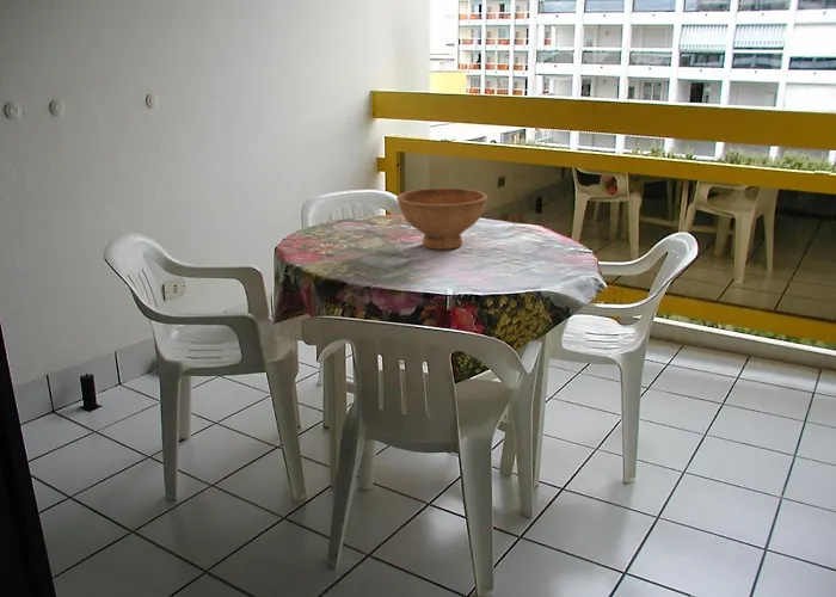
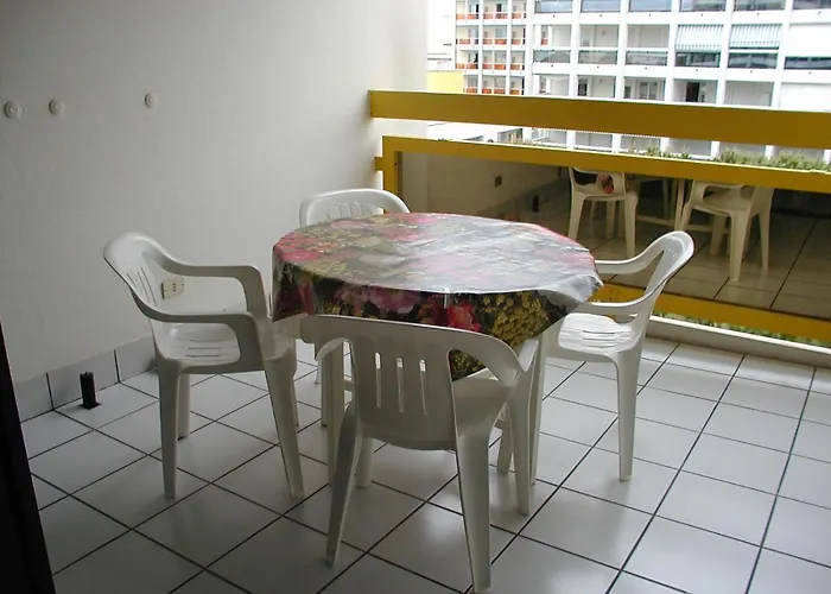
- bowl (442, 220)
